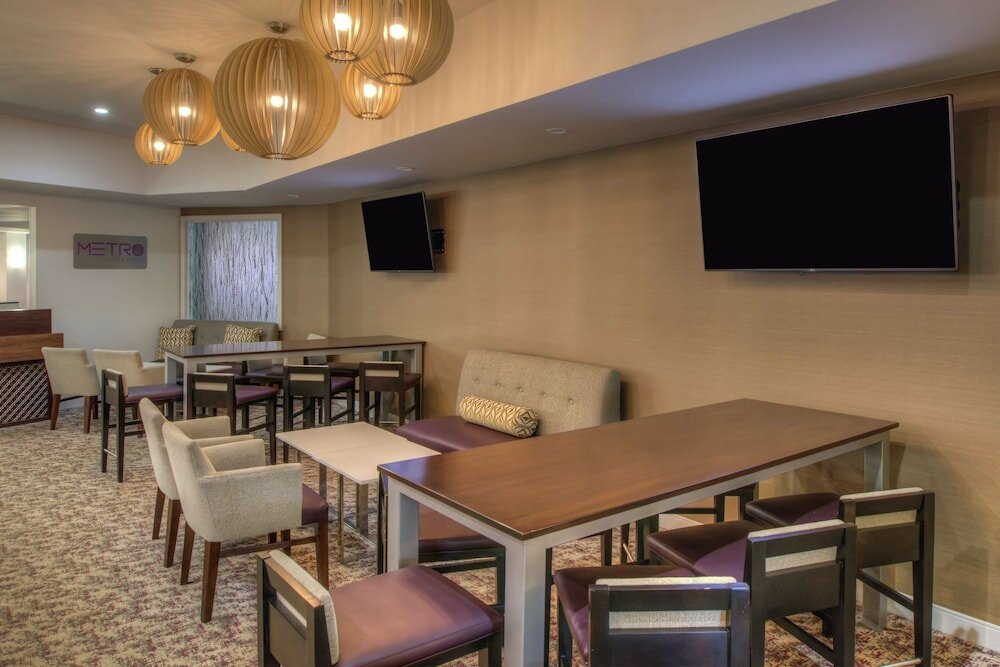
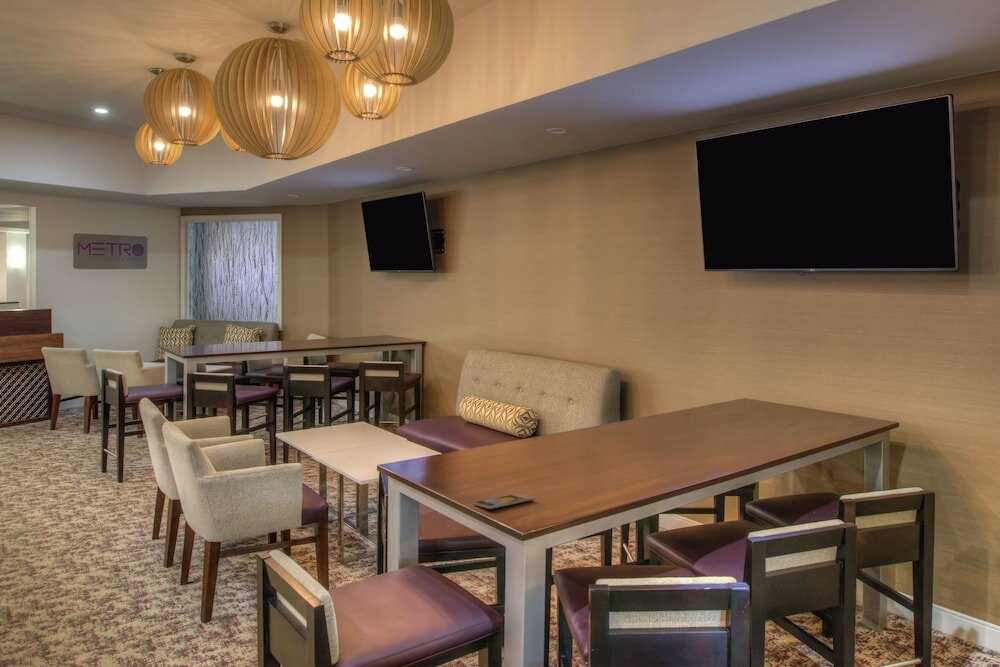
+ smartphone (504, 500)
